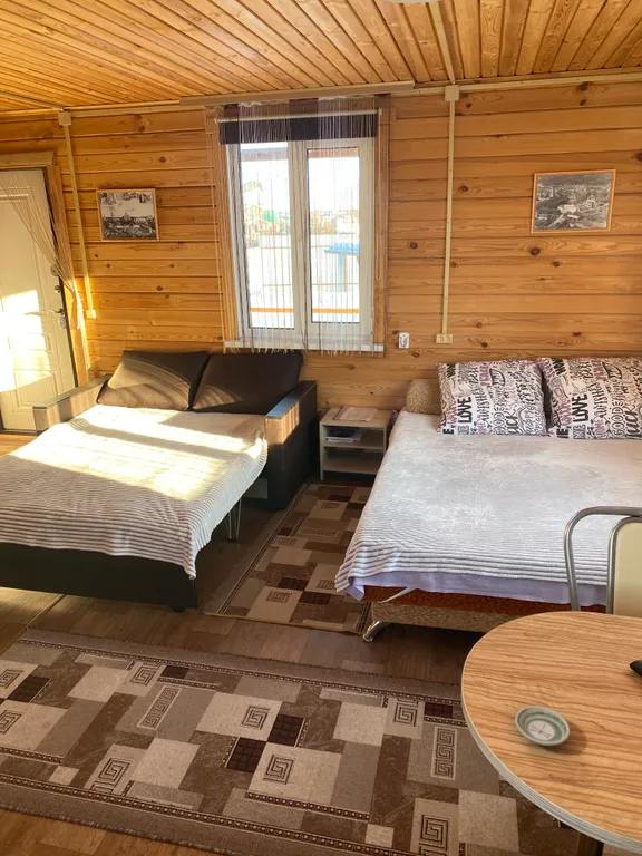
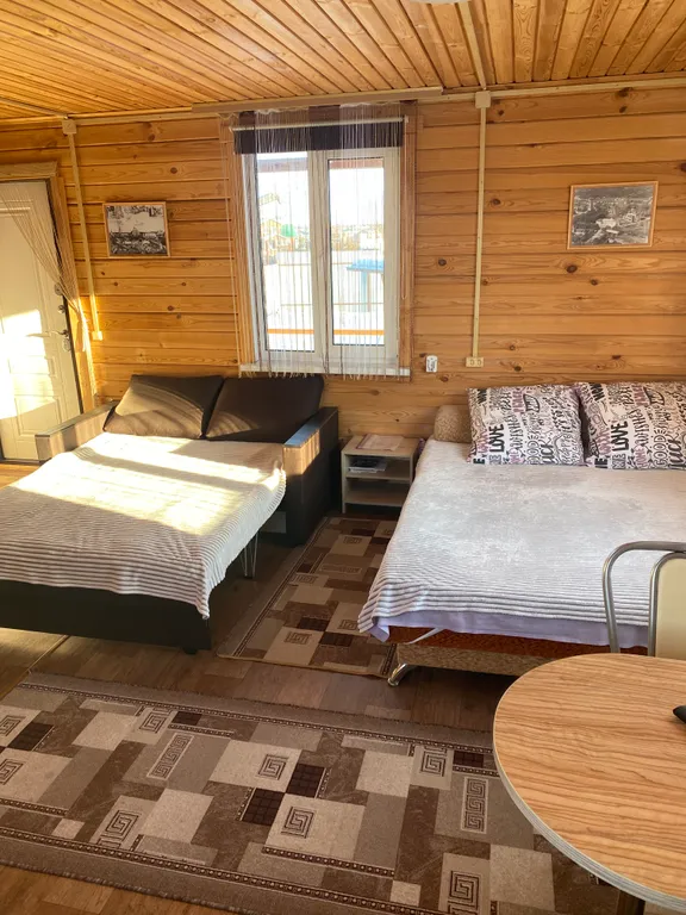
- saucer (542, 728)
